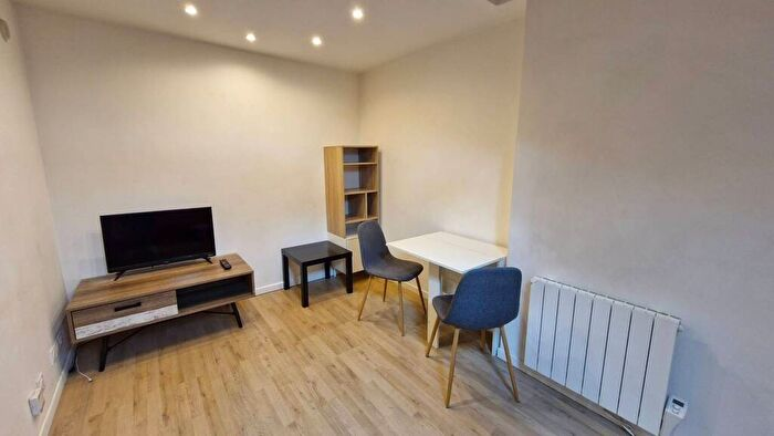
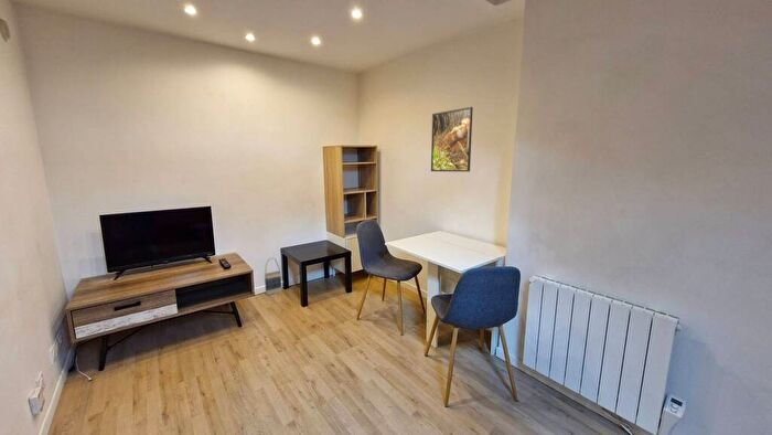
+ bag (272, 275)
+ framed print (450, 141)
